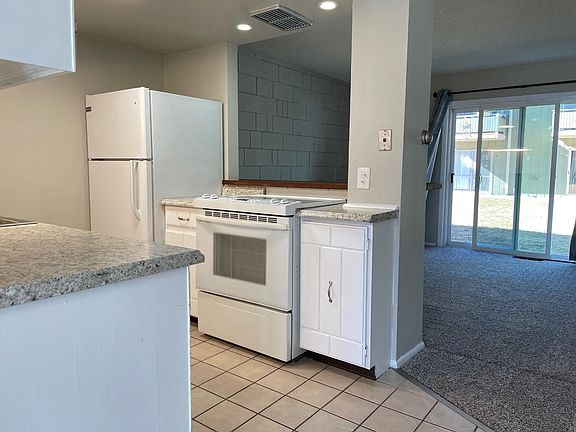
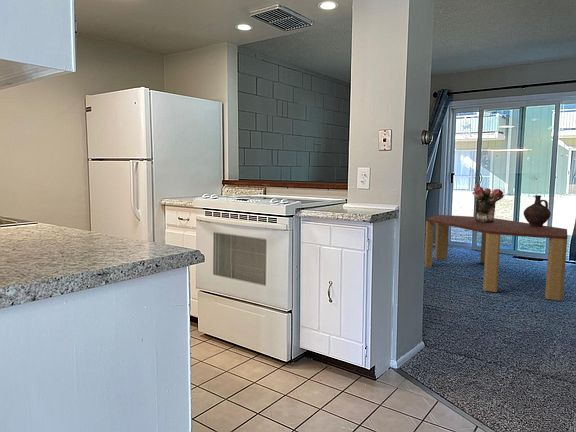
+ ceramic jug (537, 210)
+ bouquet (487, 202)
+ dining table (488, 249)
